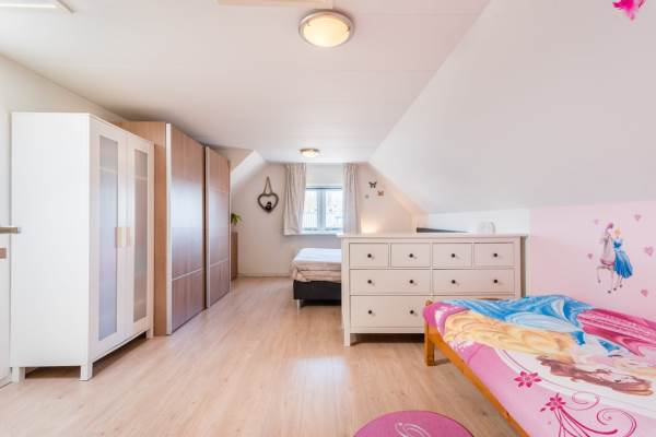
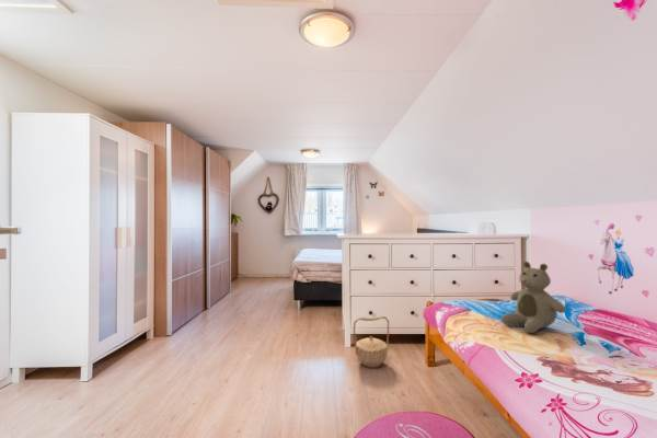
+ basket (371, 339)
+ teddy bear (529, 295)
